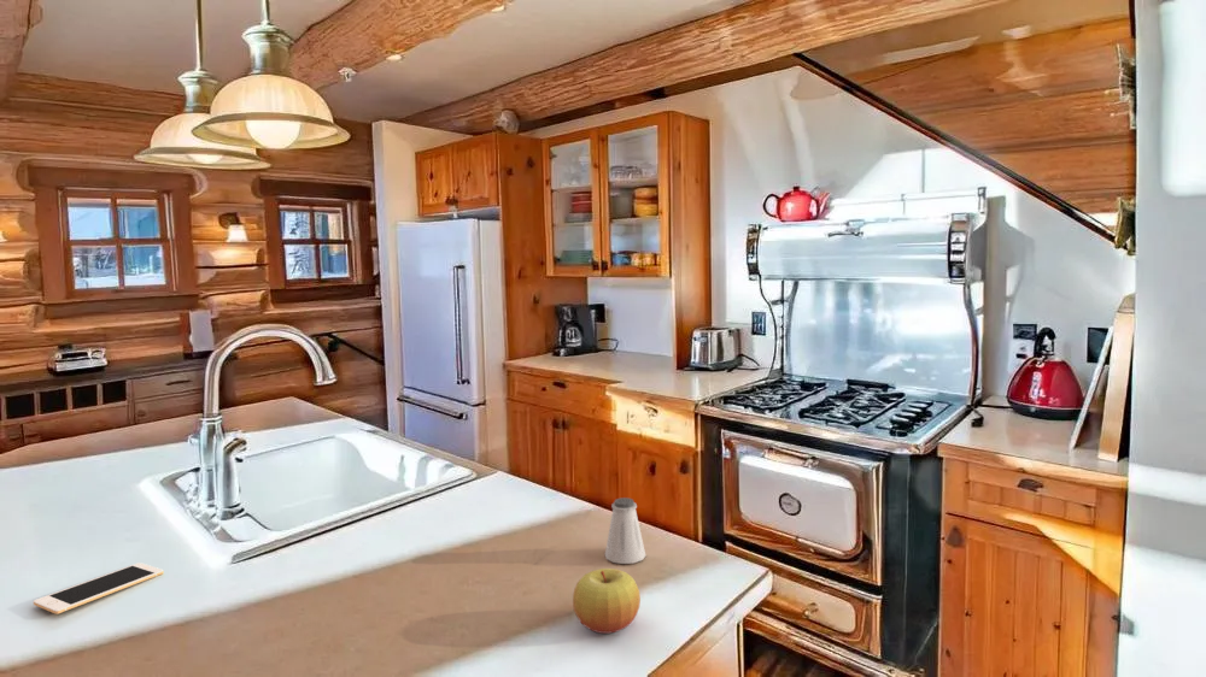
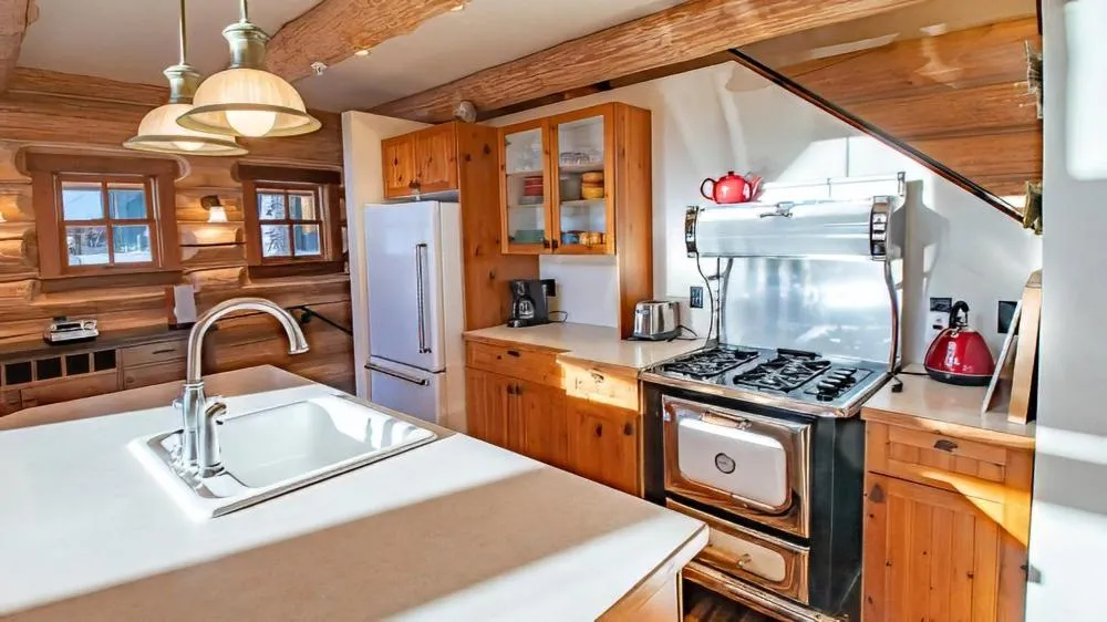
- saltshaker (625, 528)
- cell phone (101, 585)
- apple (605, 597)
